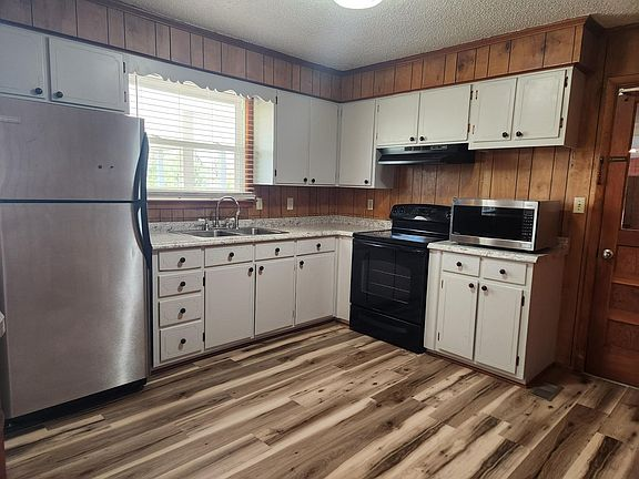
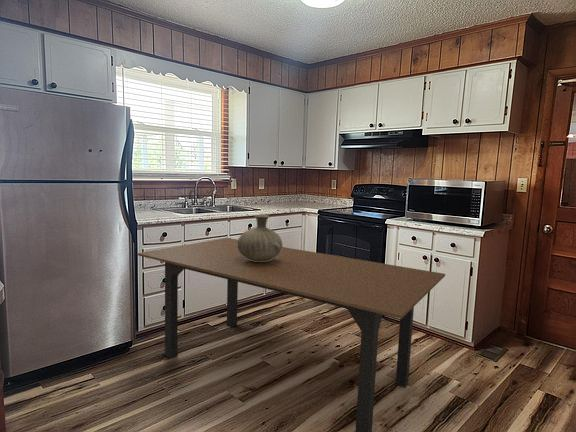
+ vase (259, 238)
+ dining table (285, 293)
